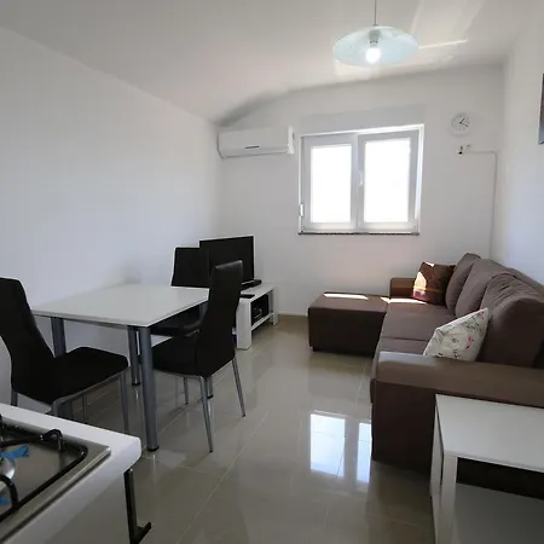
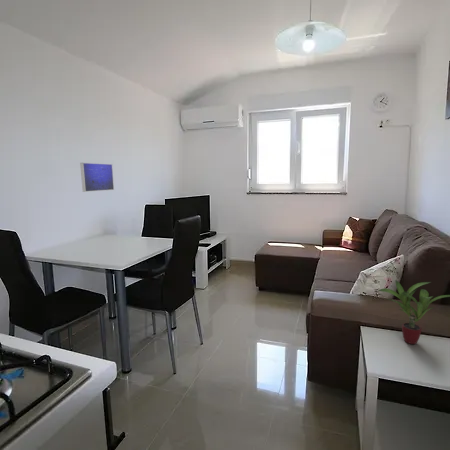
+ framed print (98, 177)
+ potted plant (412, 315)
